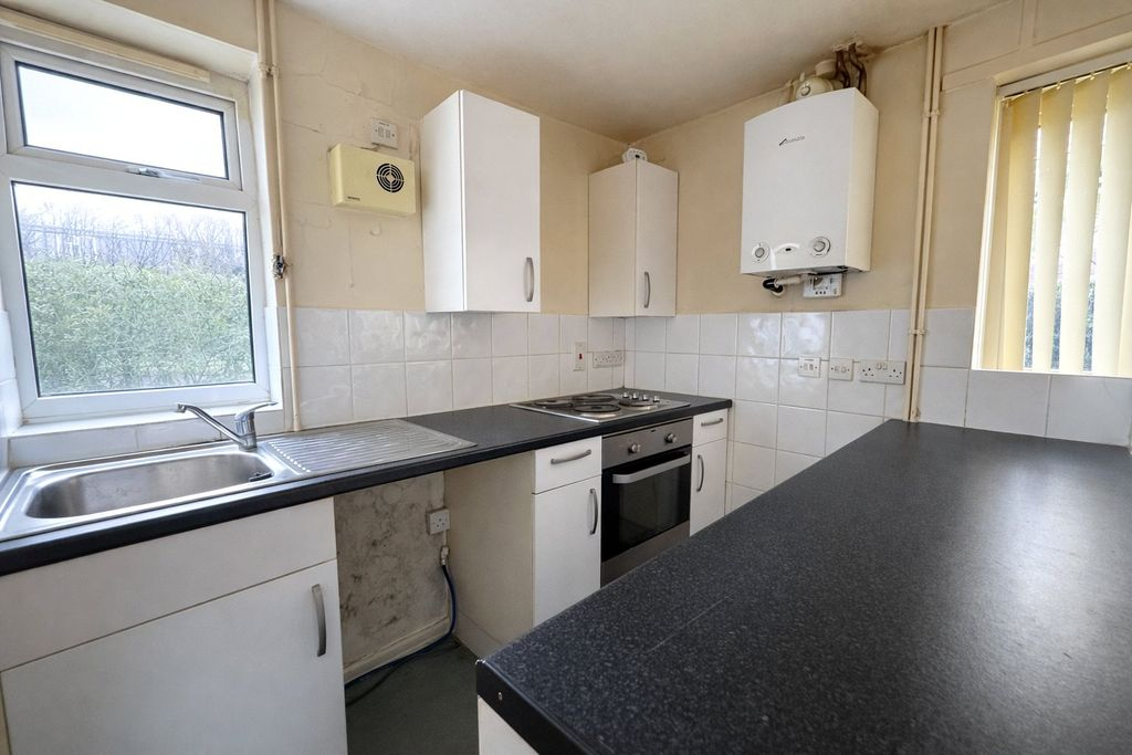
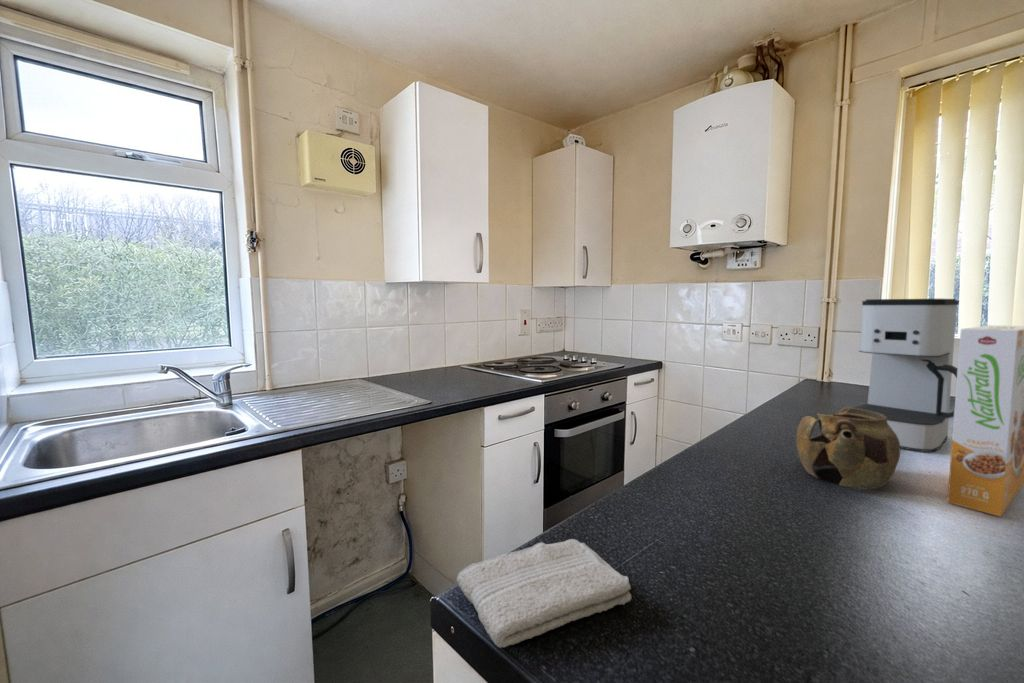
+ coffee maker (910, 369)
+ washcloth (544, 583)
+ cereal box (994, 411)
+ teapot (842, 446)
